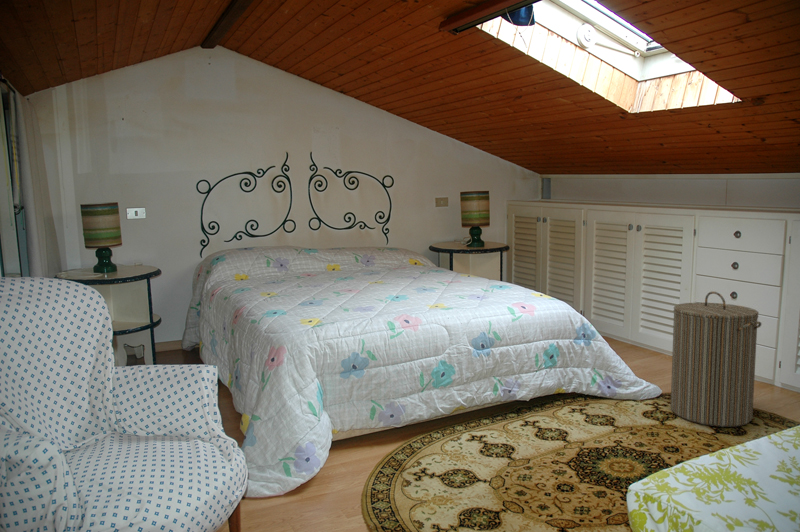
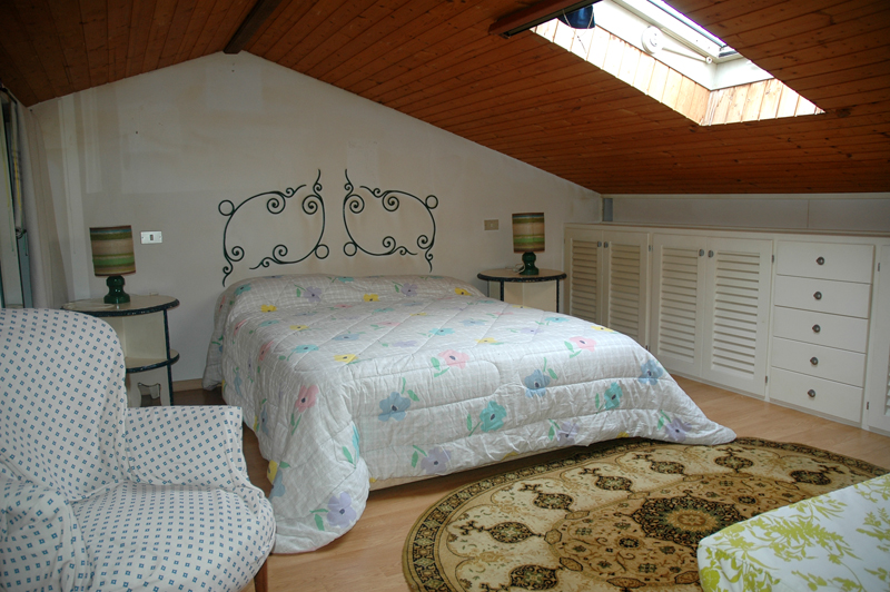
- laundry hamper (713, 353)
